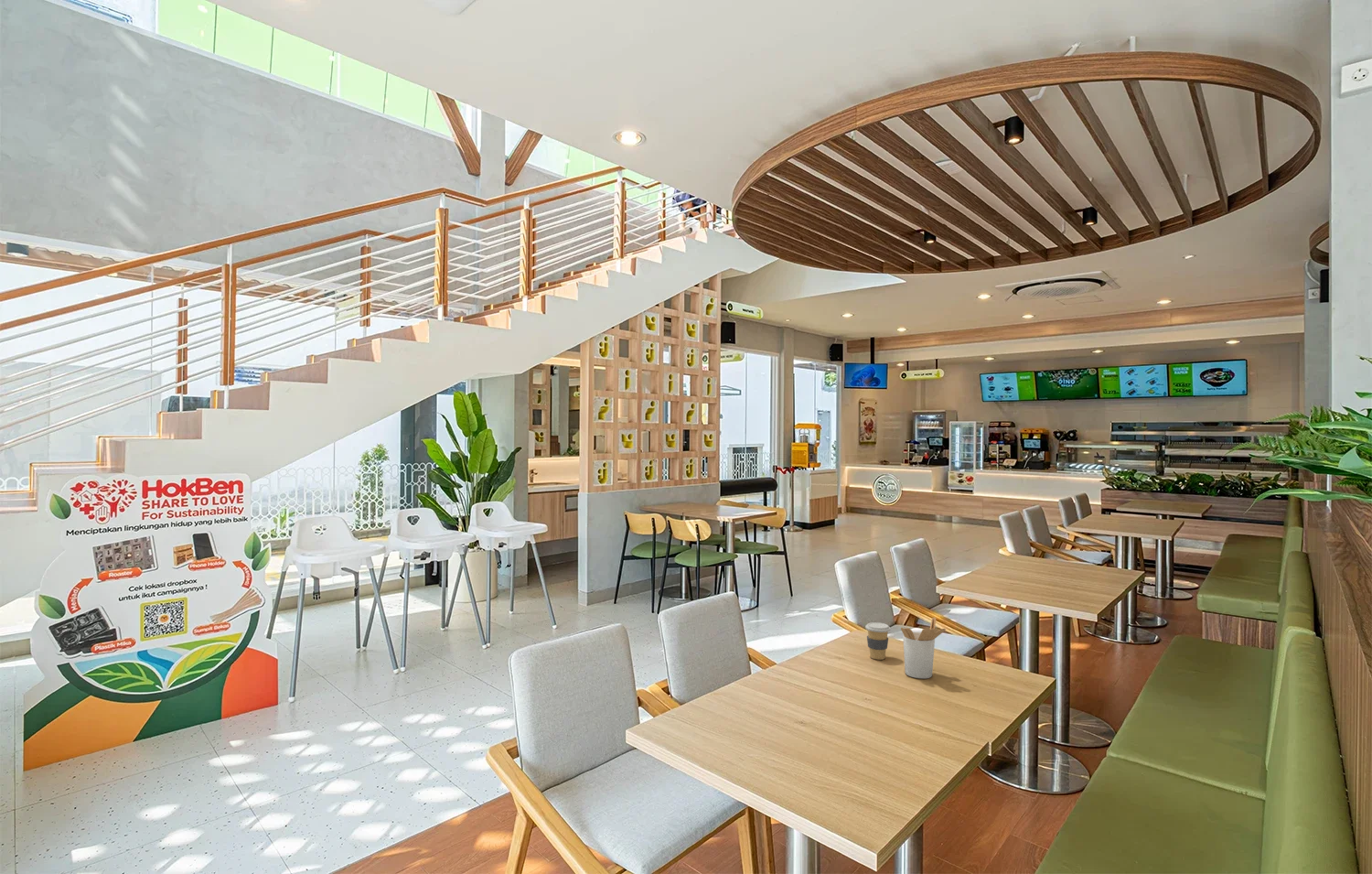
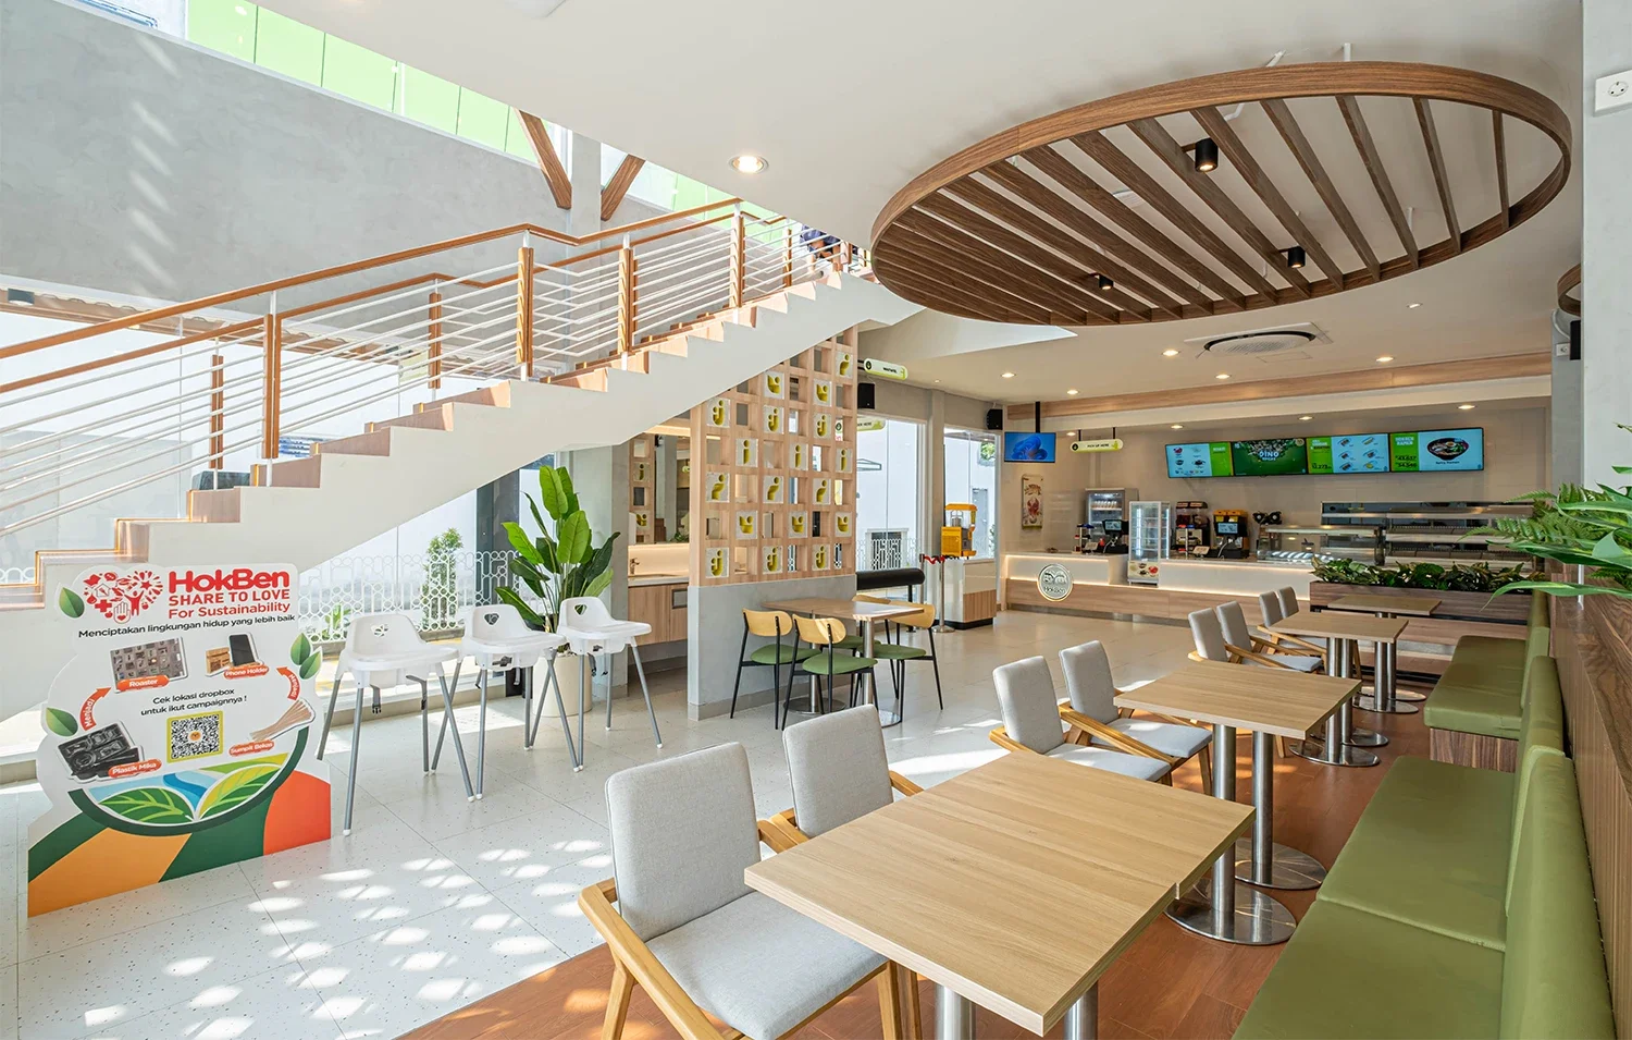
- coffee cup (877, 641)
- utensil holder (923, 648)
